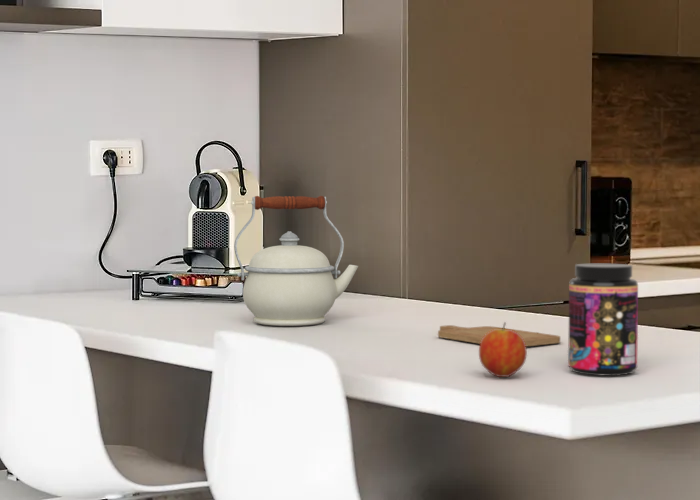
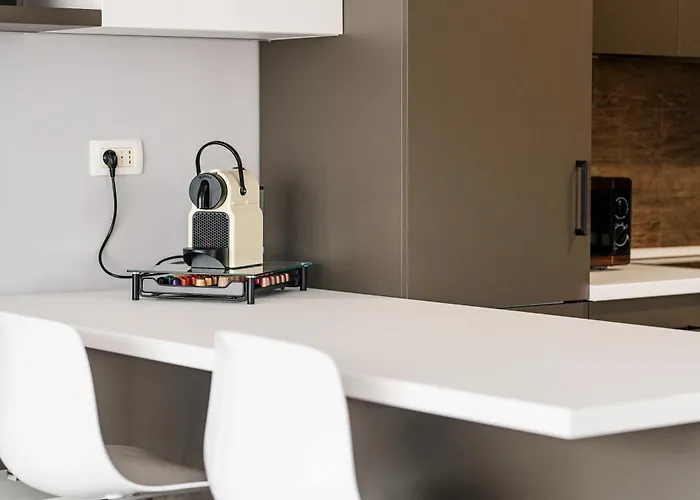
- jar (603, 318)
- kettle (297, 258)
- chopping board (486, 333)
- fruit (502, 349)
